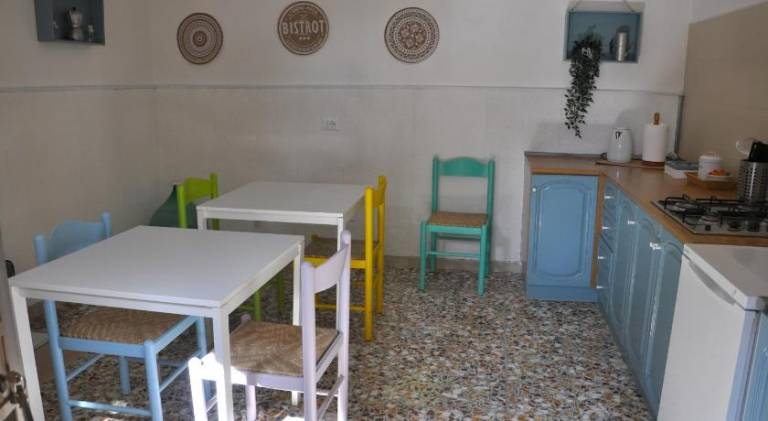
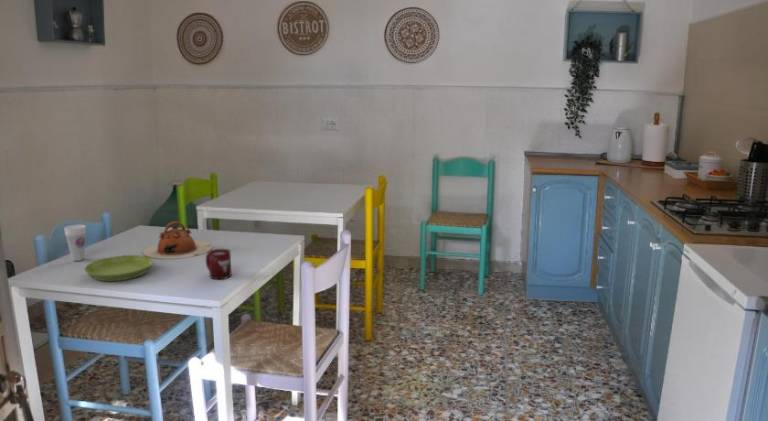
+ cup (76, 243)
+ saucer (119, 268)
+ cup (216, 262)
+ teapot (177, 235)
